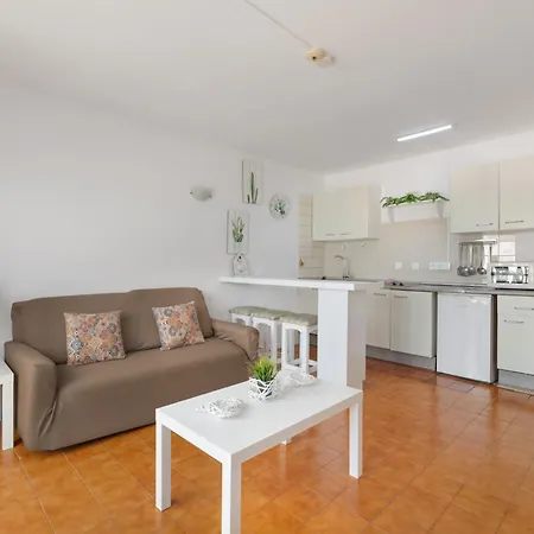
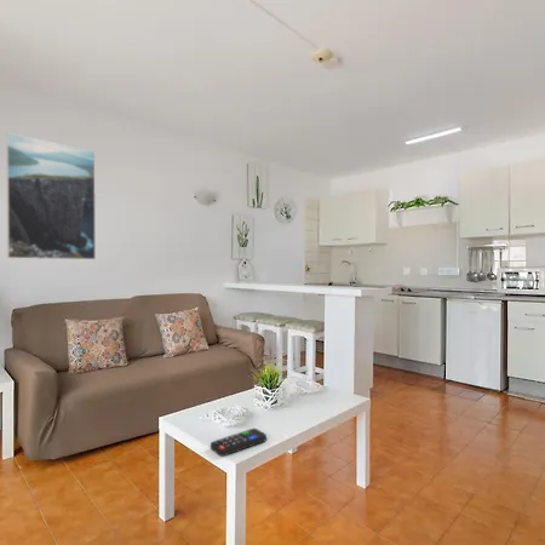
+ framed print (53, 200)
+ remote control (239, 441)
